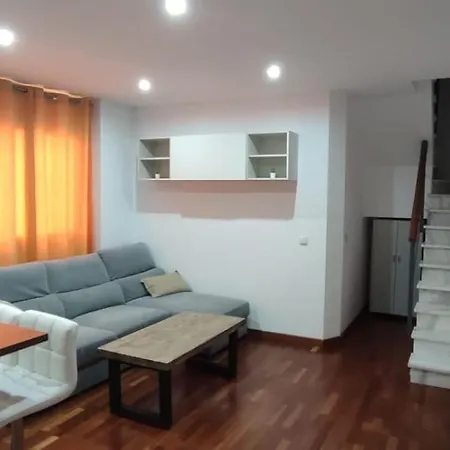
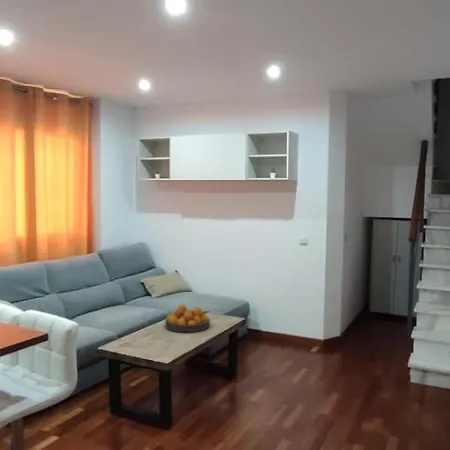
+ fruit bowl (187, 316)
